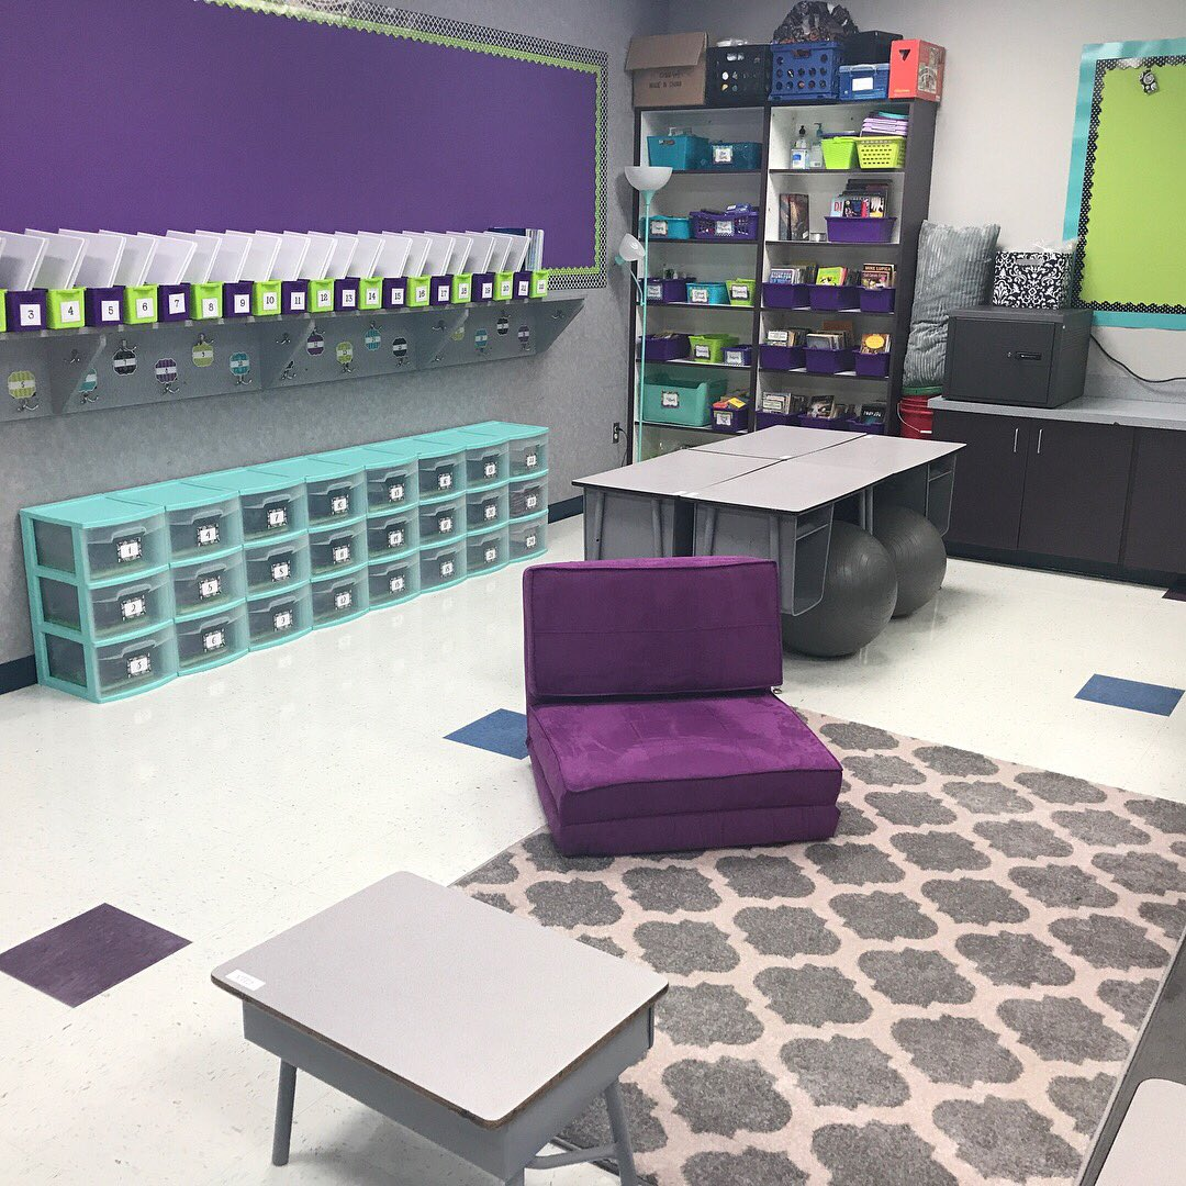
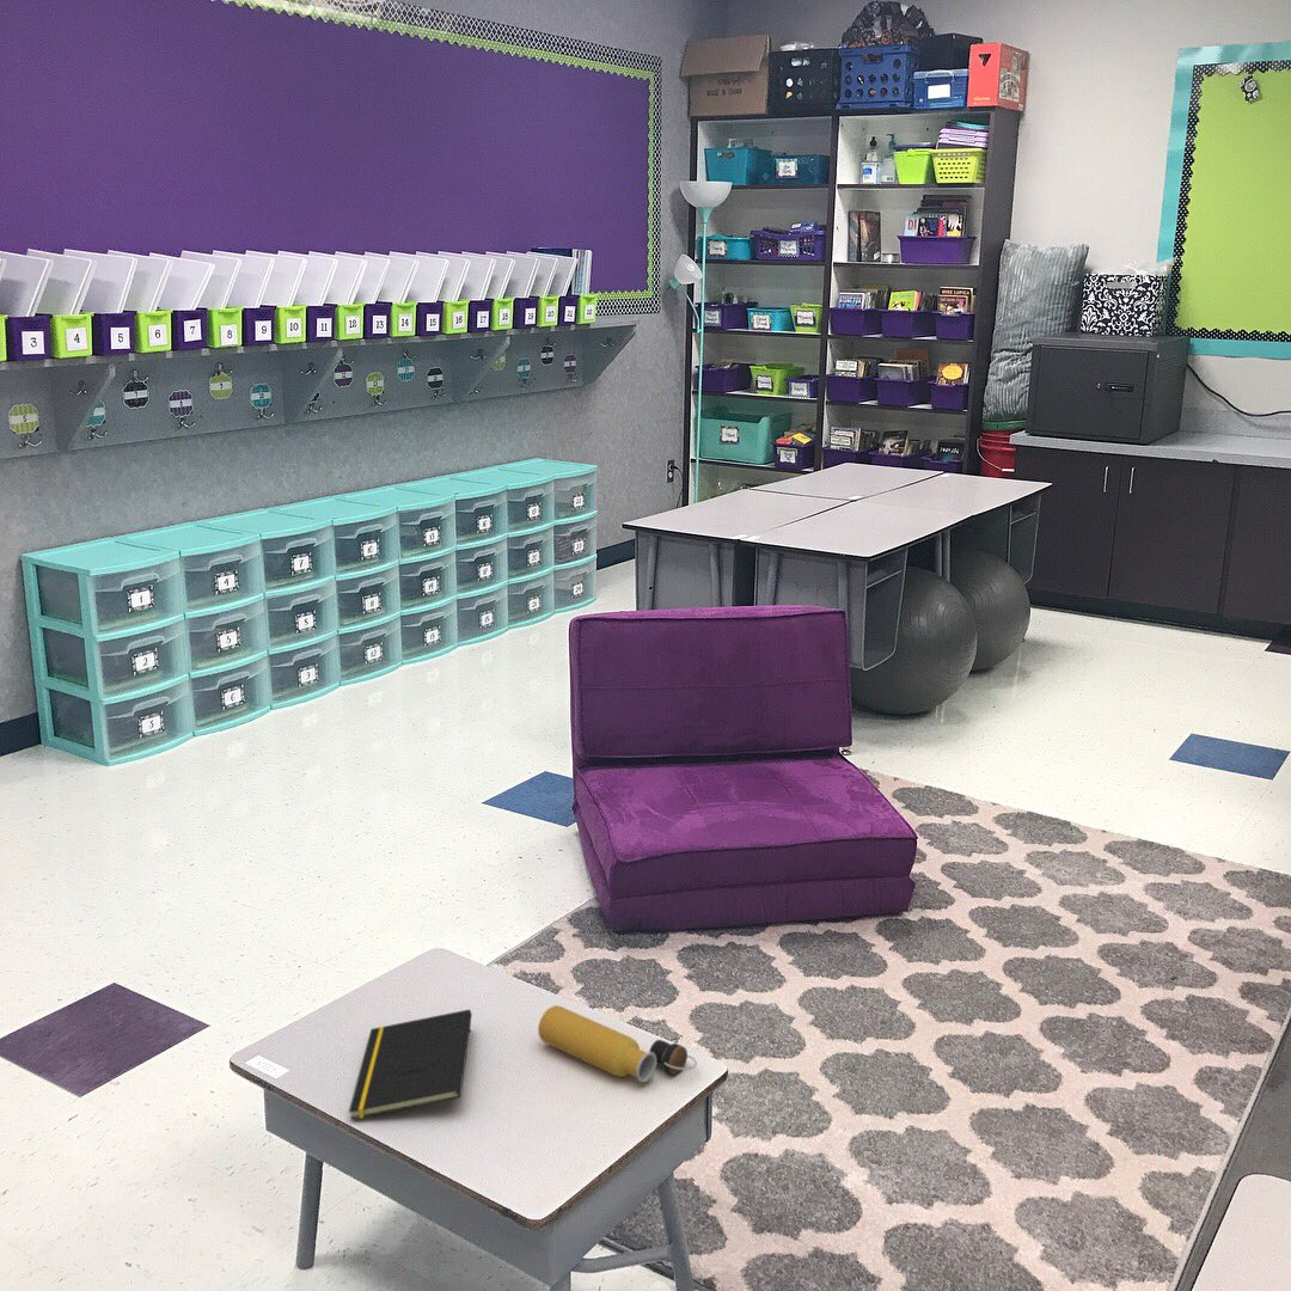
+ notepad (412, 1061)
+ water bottle (618, 1042)
